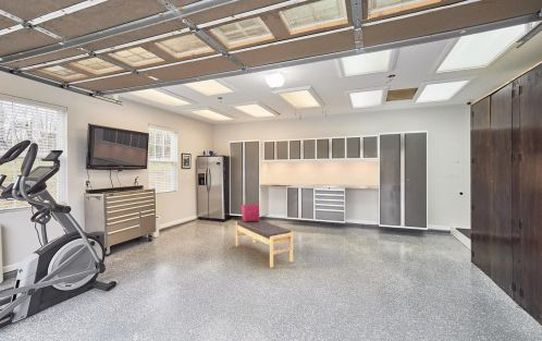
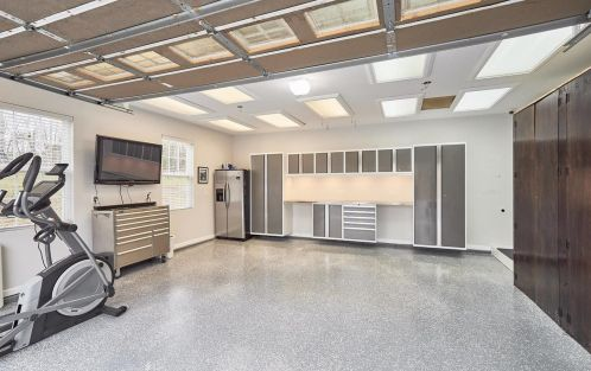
- bench (261, 239)
- storage bin (250, 212)
